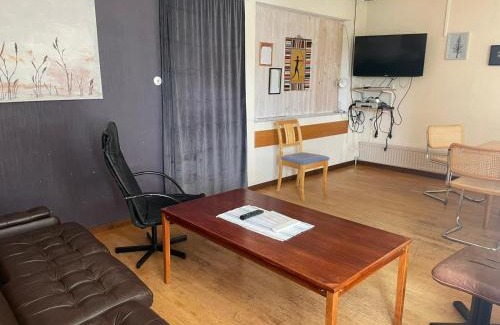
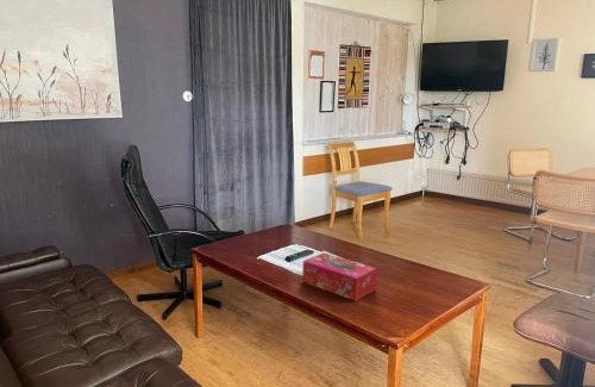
+ tissue box (338, 275)
